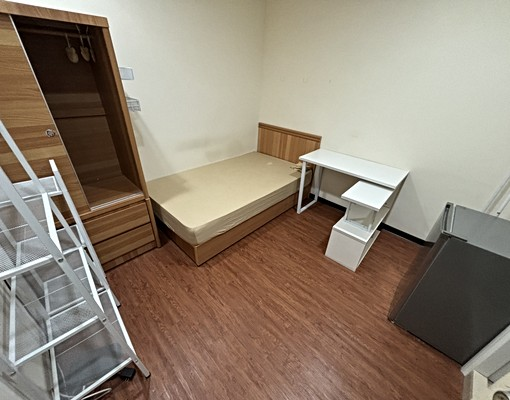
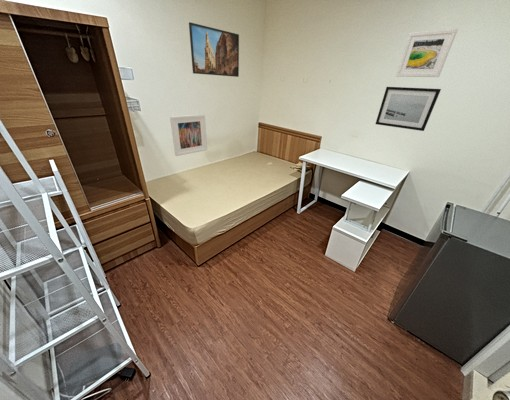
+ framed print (190, 134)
+ wall art (404, 108)
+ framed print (216, 53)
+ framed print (424, 54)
